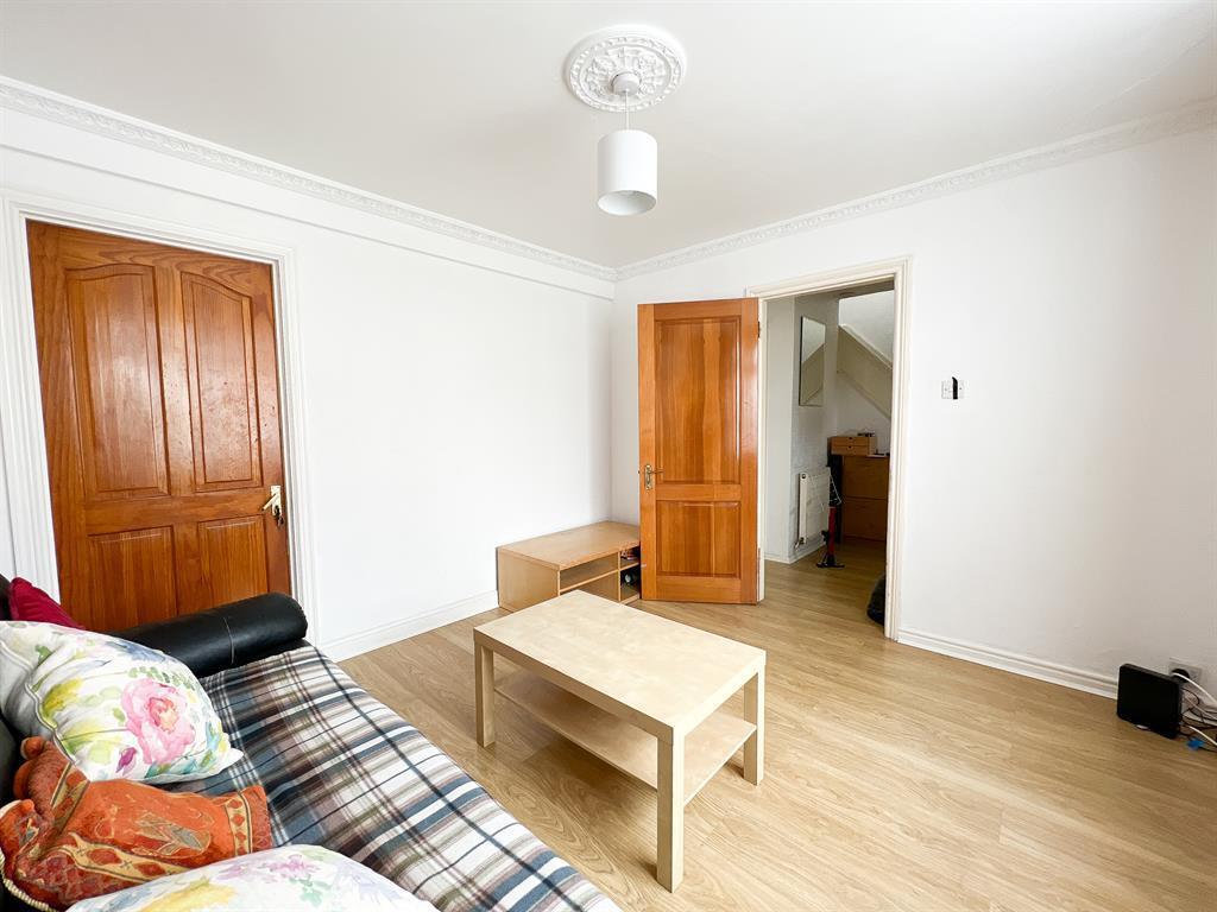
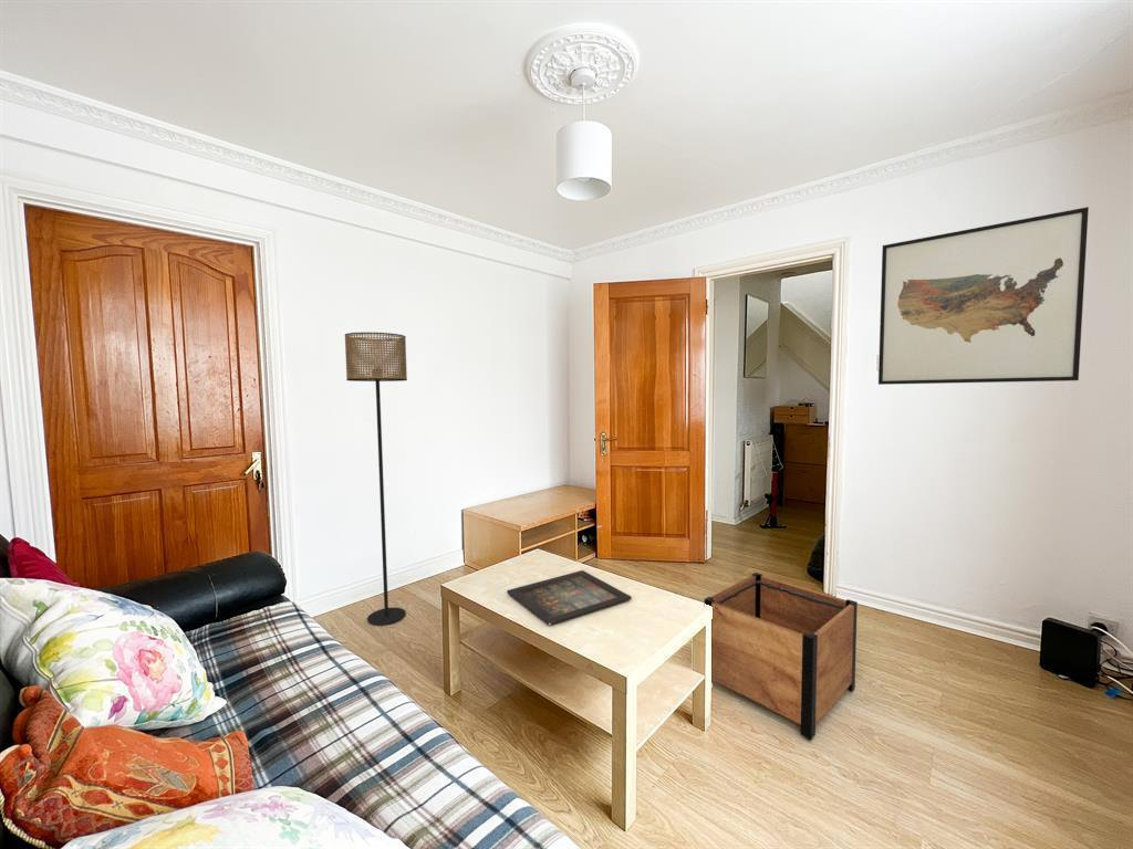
+ icon panel (568, 595)
+ wall art (970, 306)
+ planter (779, 643)
+ floor lamp (381, 479)
